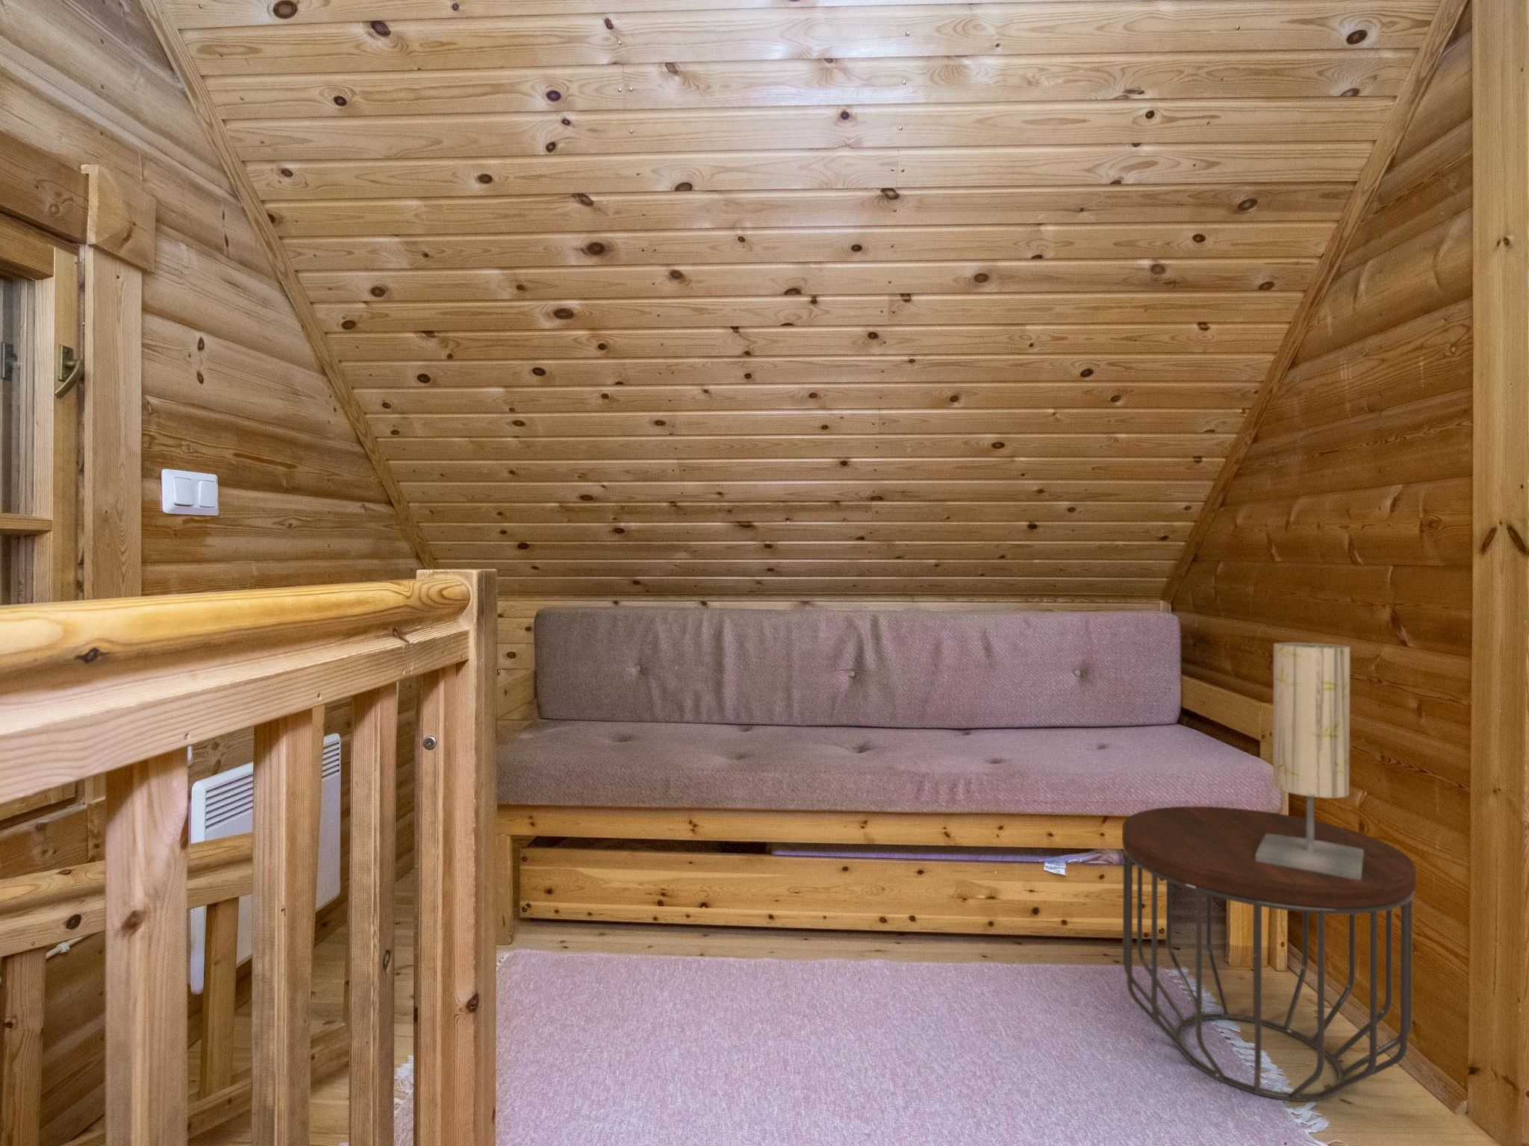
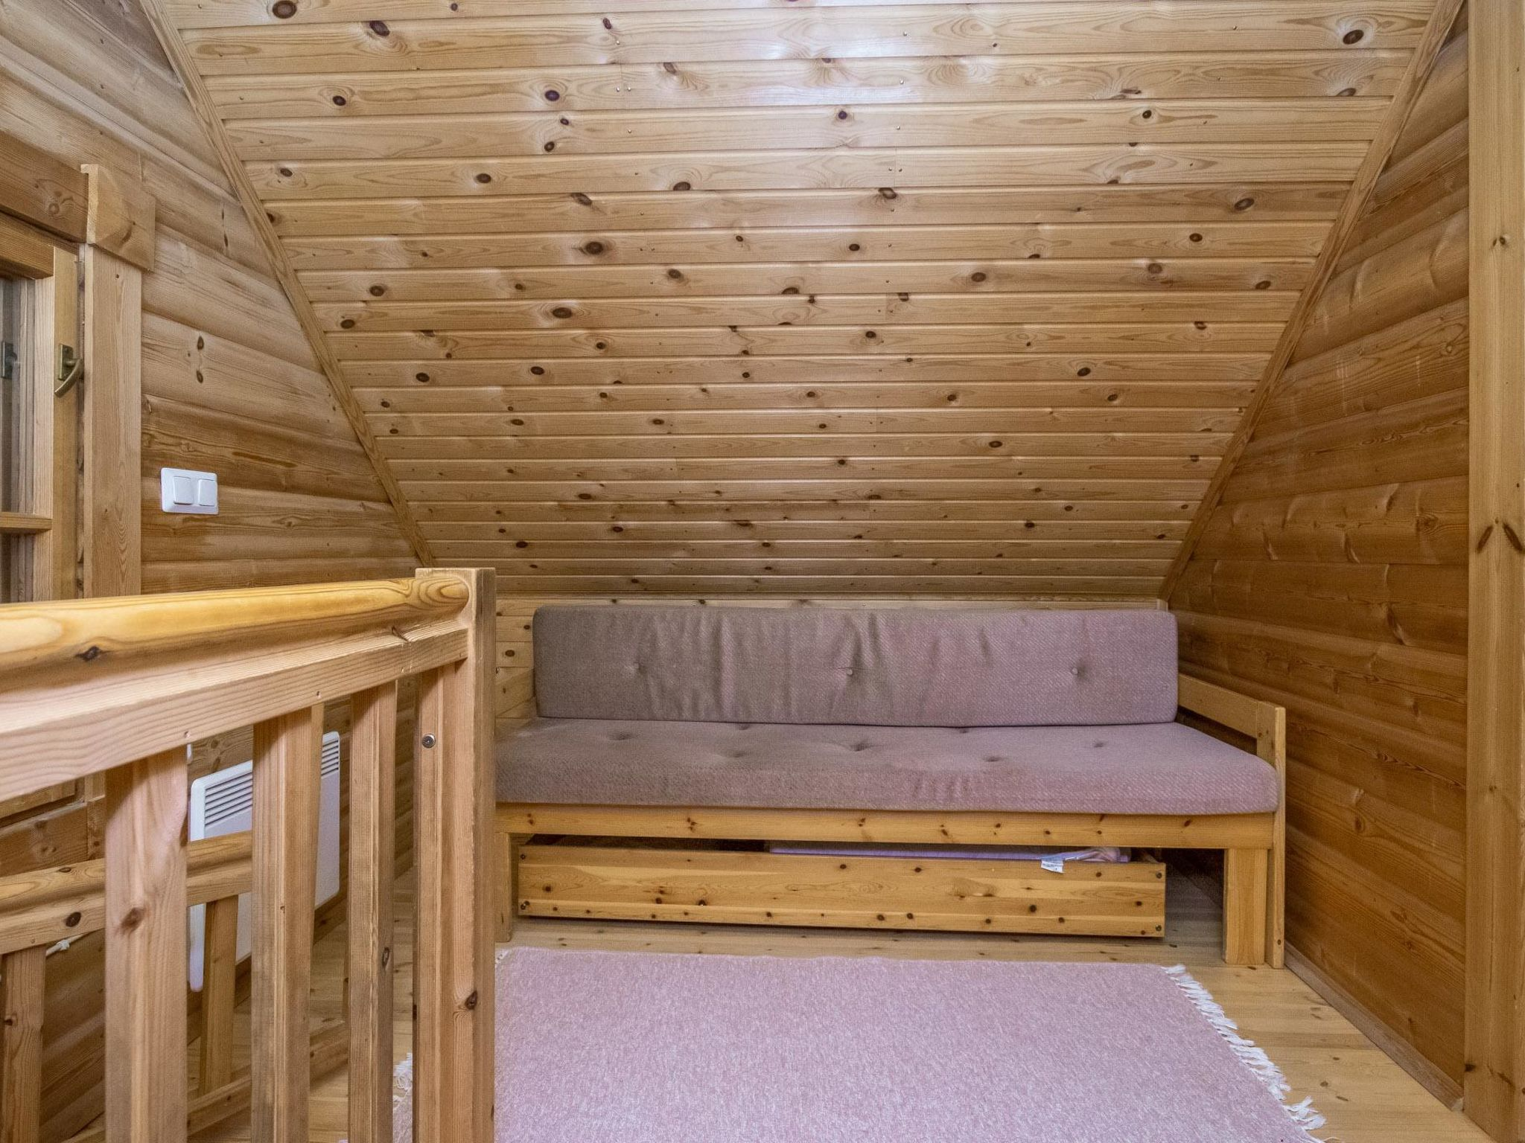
- table lamp (1310, 751)
- side table (1257, 947)
